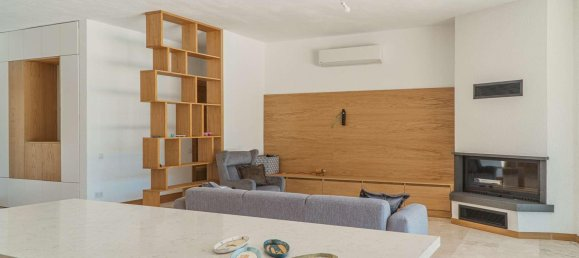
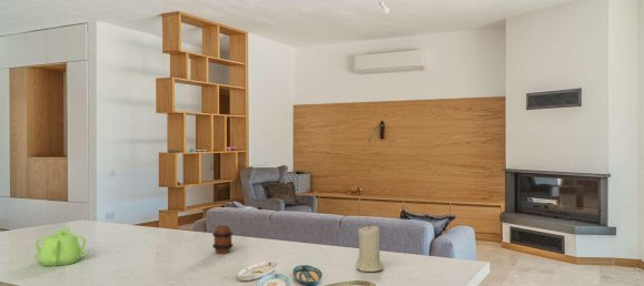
+ candle (369, 246)
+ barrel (222, 239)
+ teapot (61, 245)
